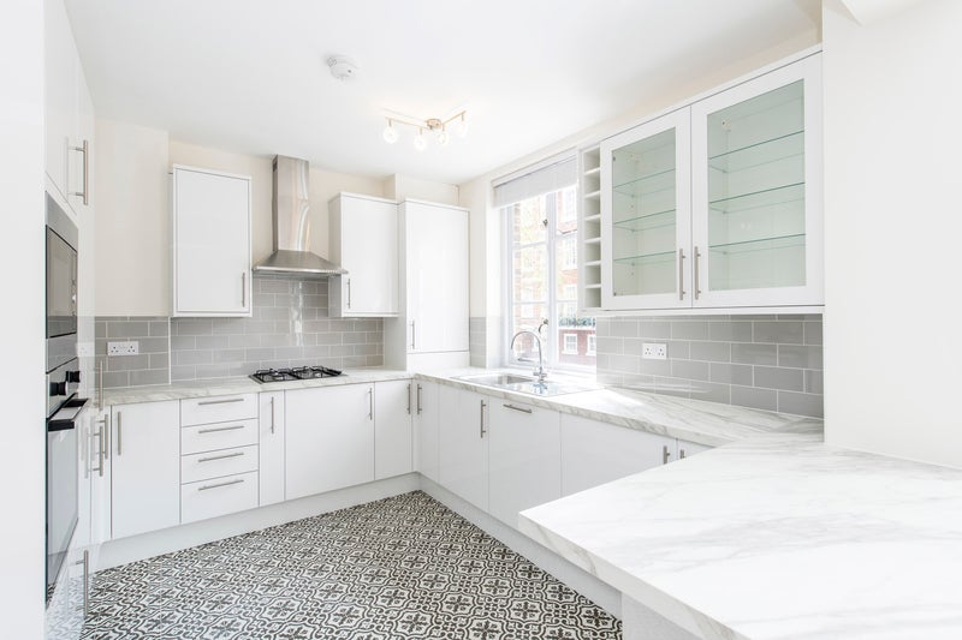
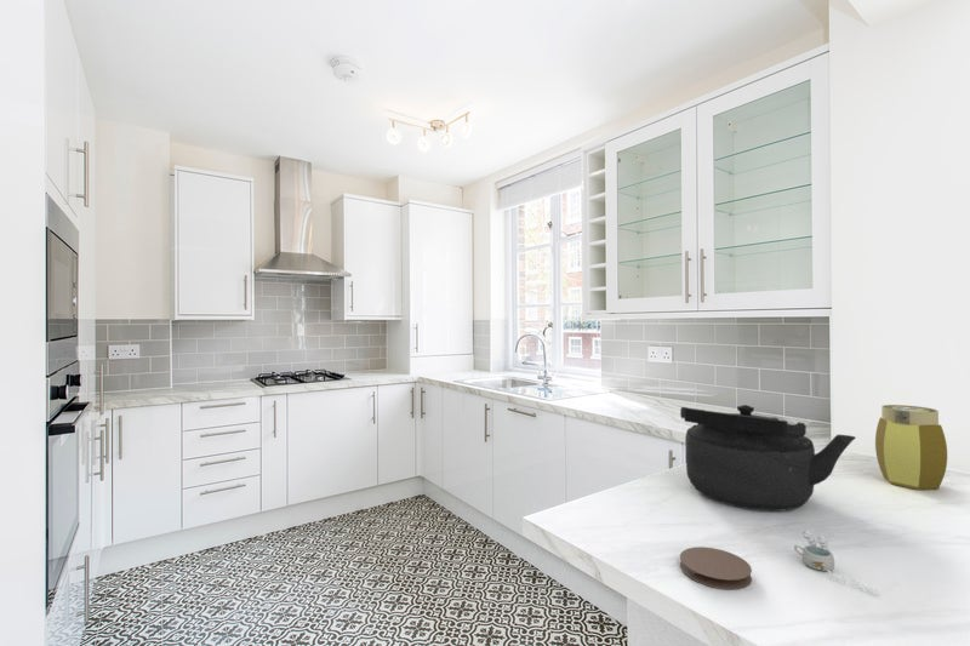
+ cup (833, 559)
+ kettle (749, 450)
+ jar (909, 445)
+ coaster (714, 566)
